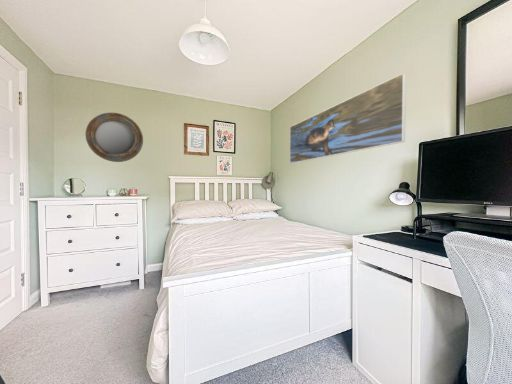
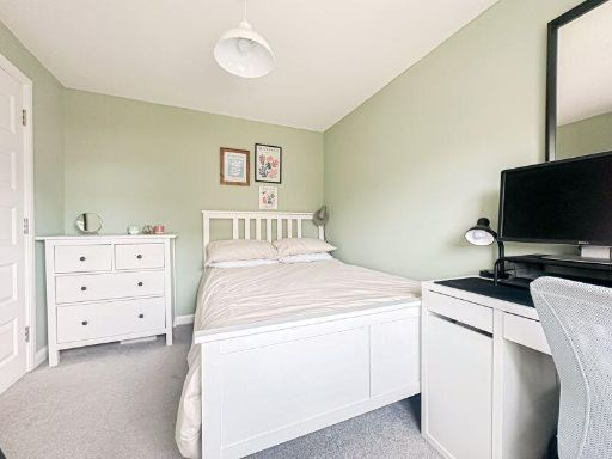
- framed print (330, 132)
- home mirror (115, 137)
